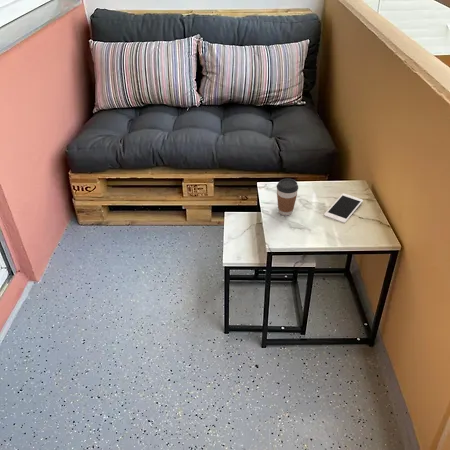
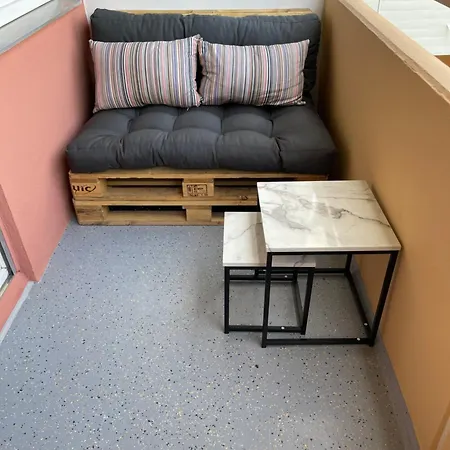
- cell phone (343, 207)
- coffee cup (286, 197)
